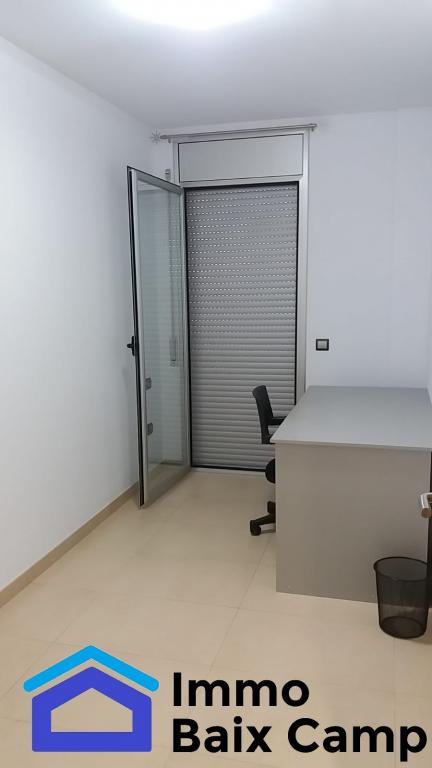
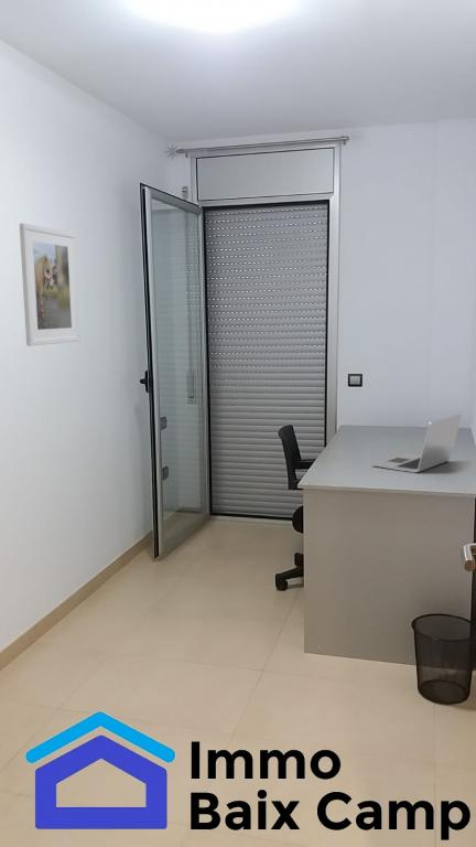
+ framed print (52, 287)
+ laptop (424, 441)
